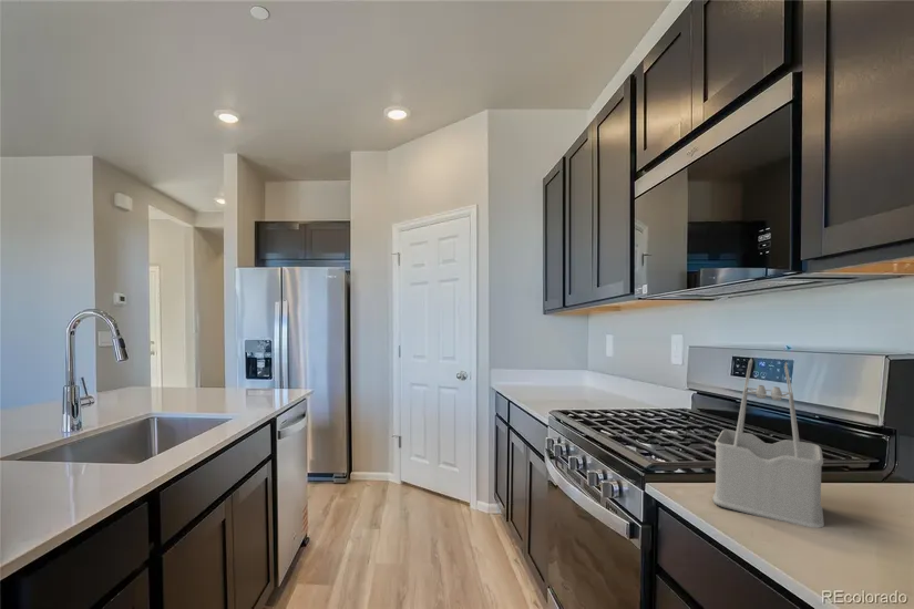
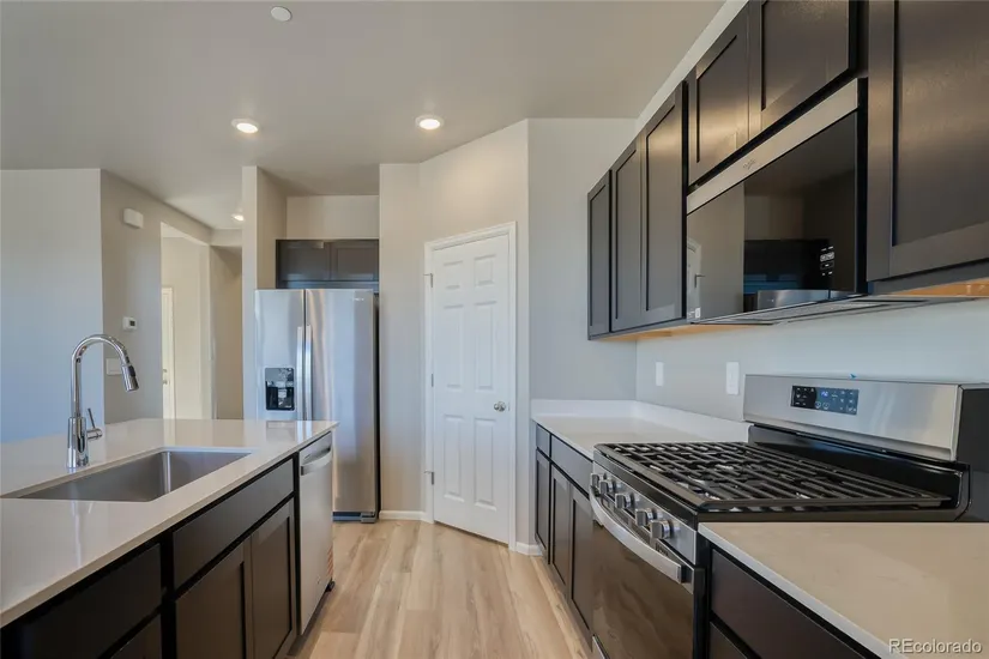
- utensil holder (760, 440)
